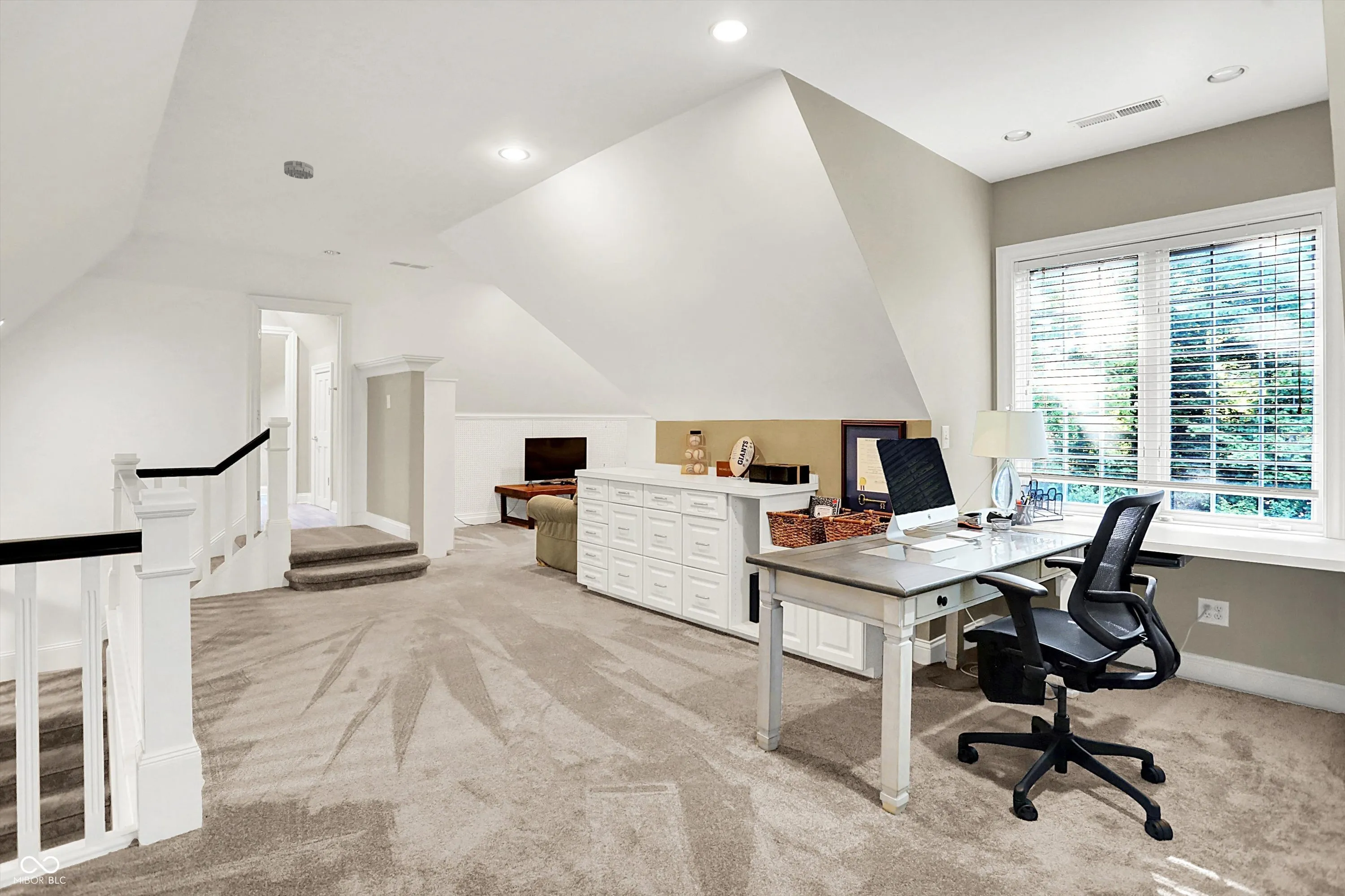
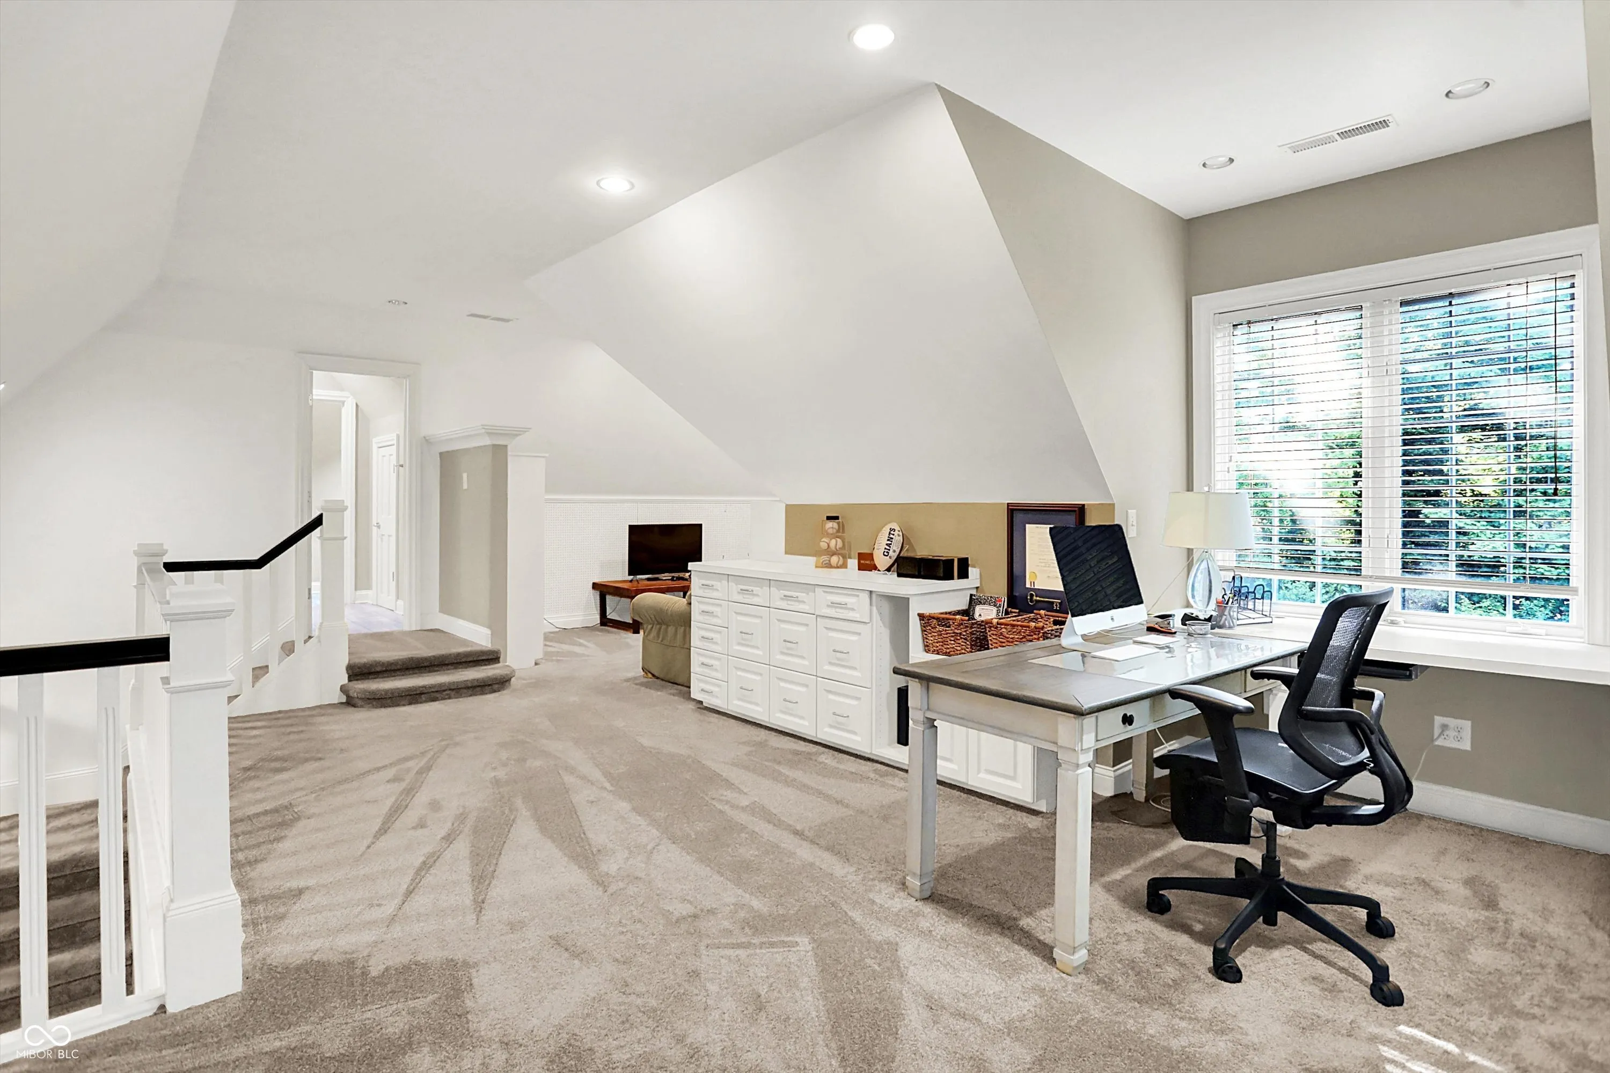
- smoke detector (299, 169)
